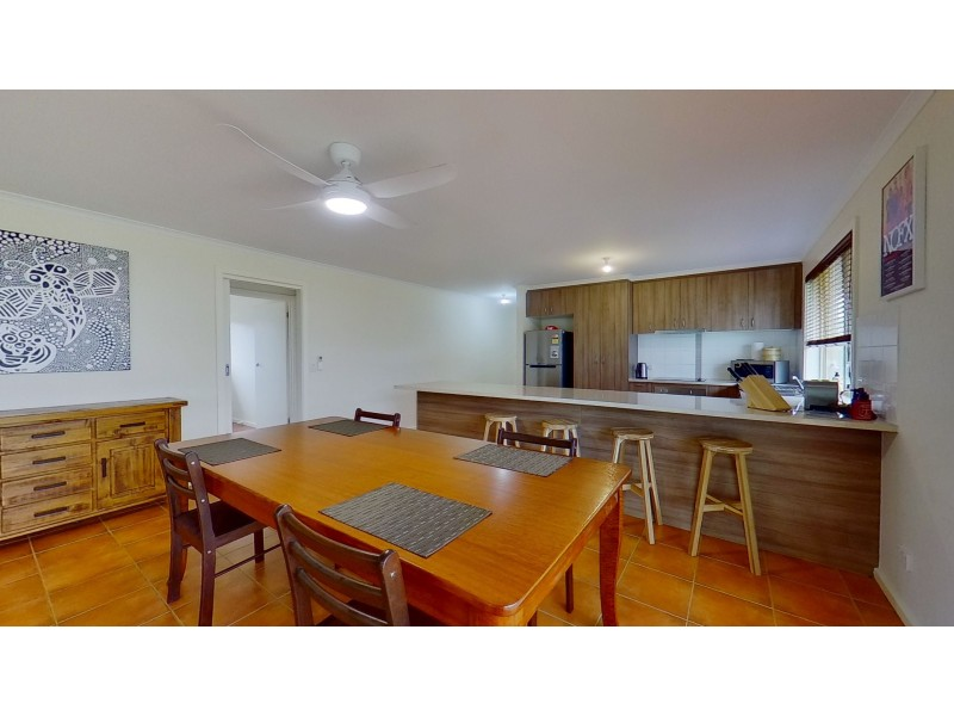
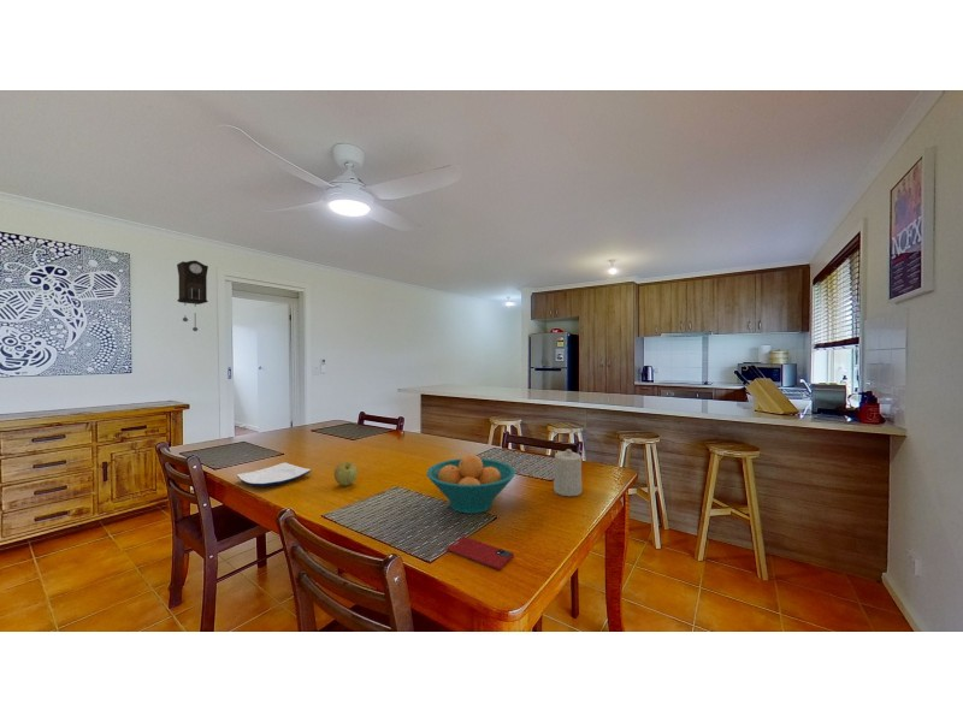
+ candle (567, 468)
+ apple (345, 474)
+ fruit bowl (471, 479)
+ pendulum clock (193, 296)
+ smartphone (479, 551)
+ plate (274, 475)
